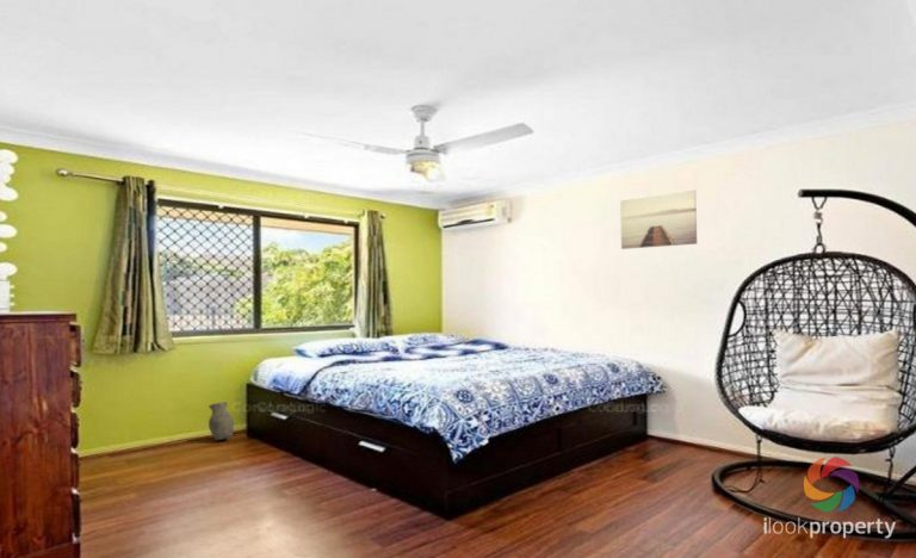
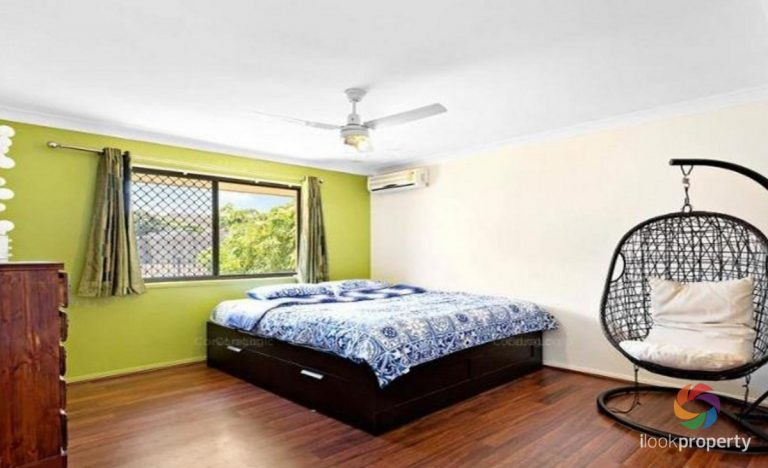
- wall art (656, 221)
- vase (221, 420)
